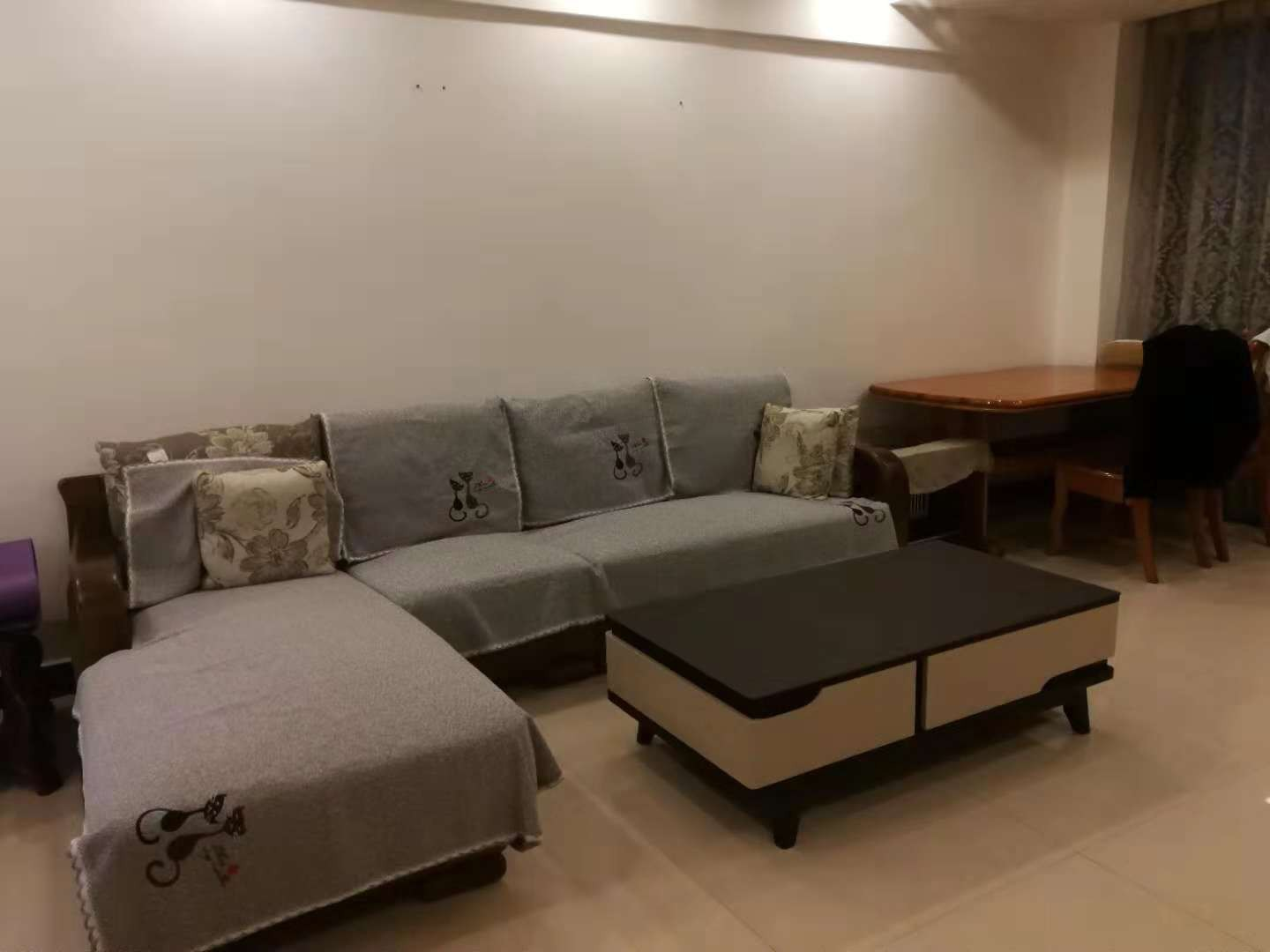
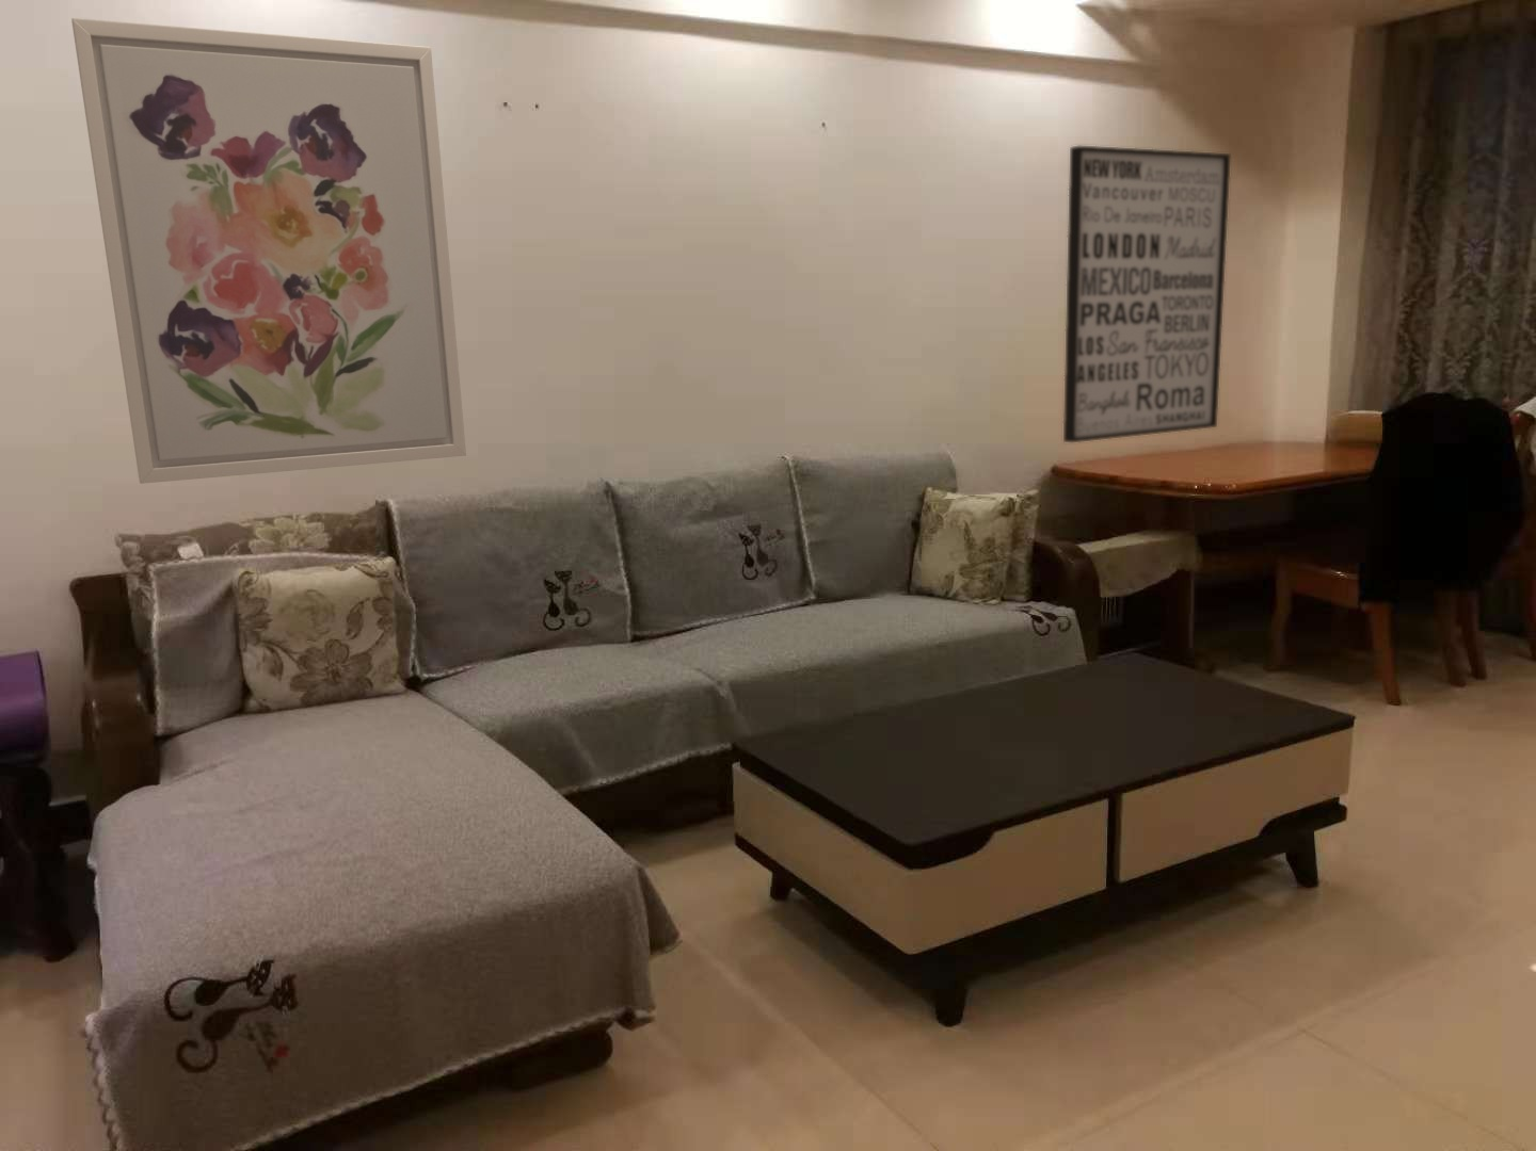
+ wall art (288, 259)
+ wall art (1148, 295)
